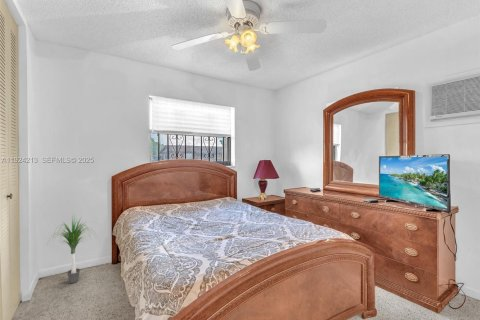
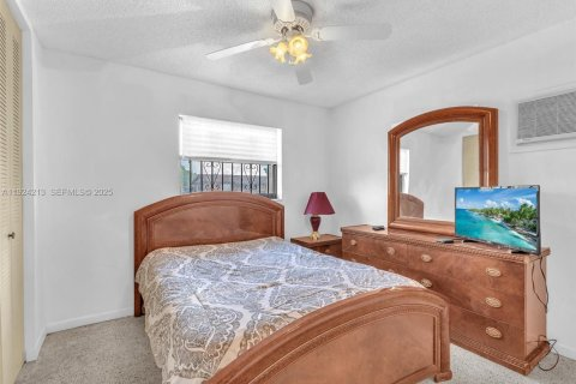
- potted plant (73, 247)
